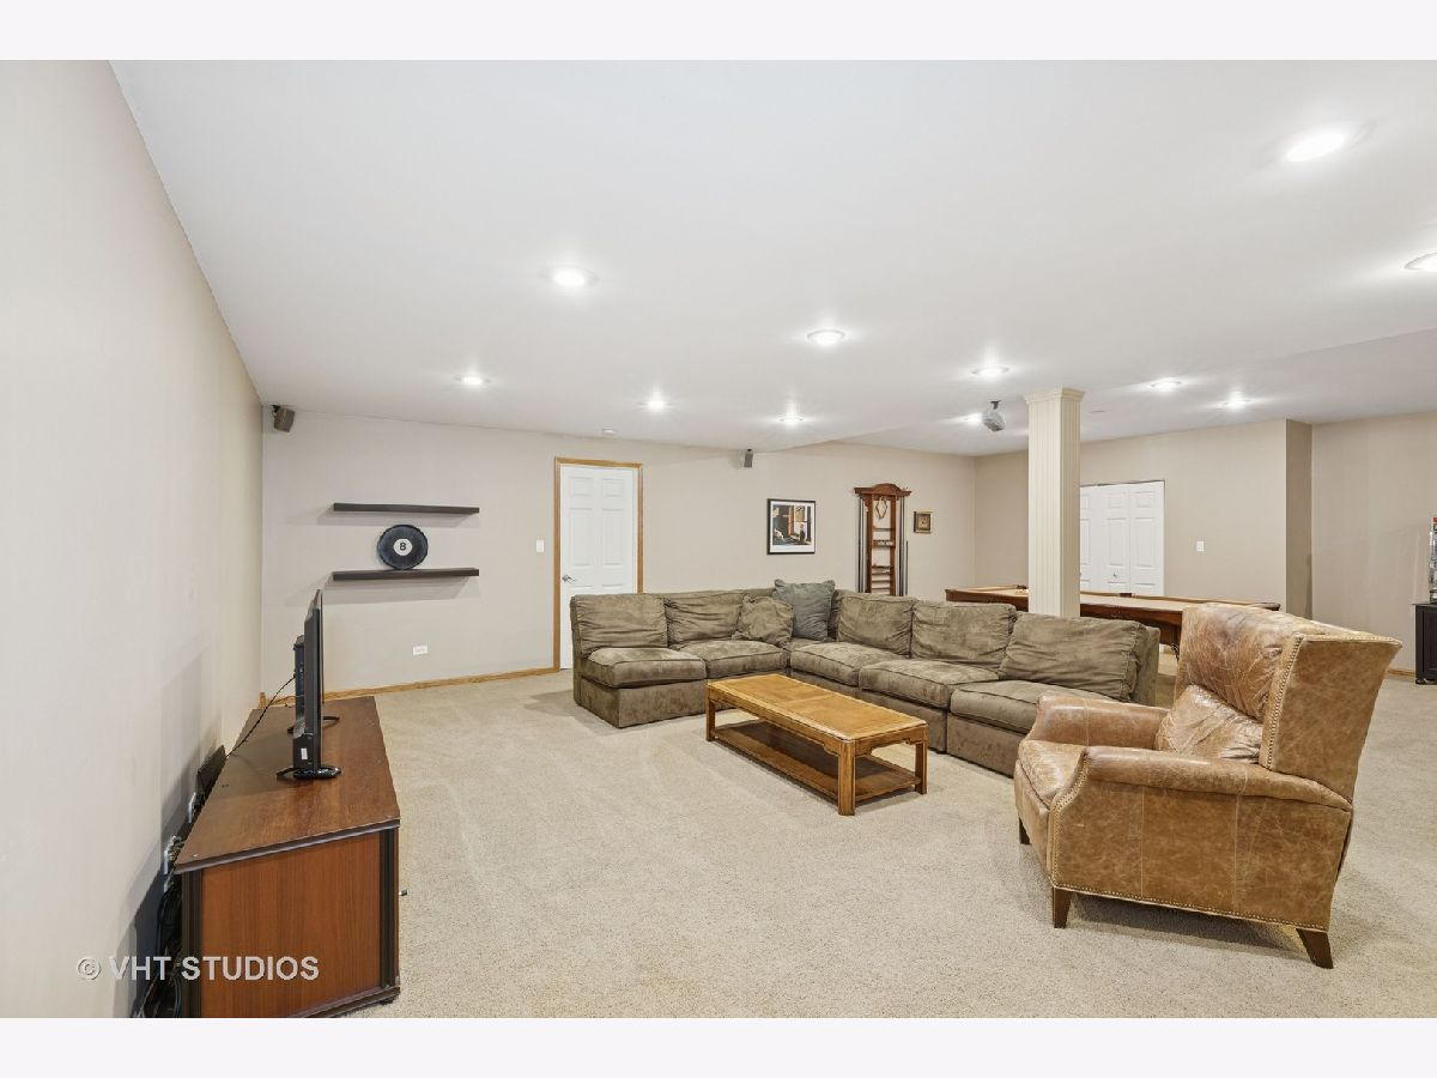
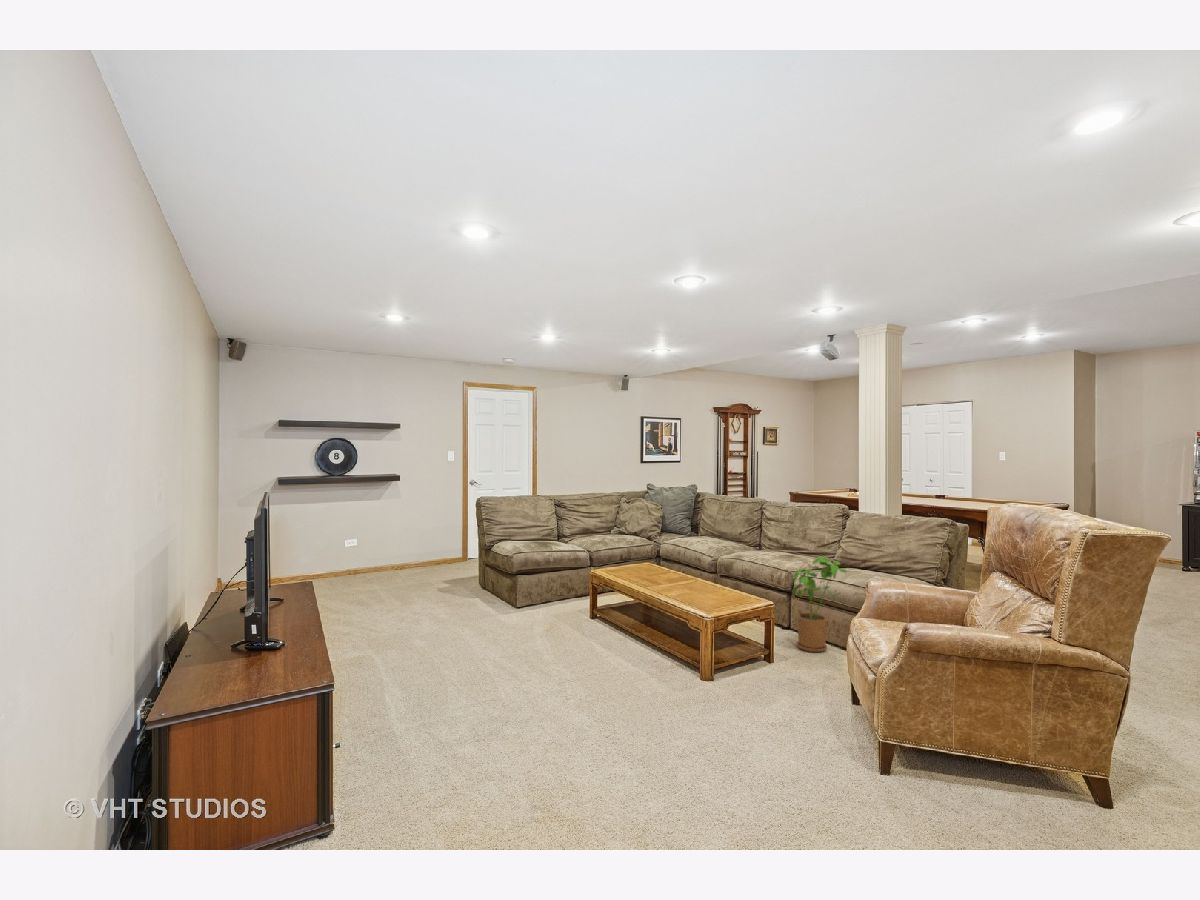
+ house plant (811, 602)
